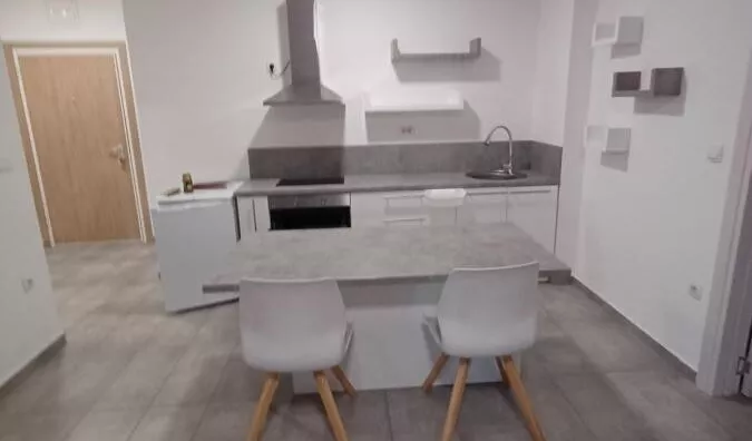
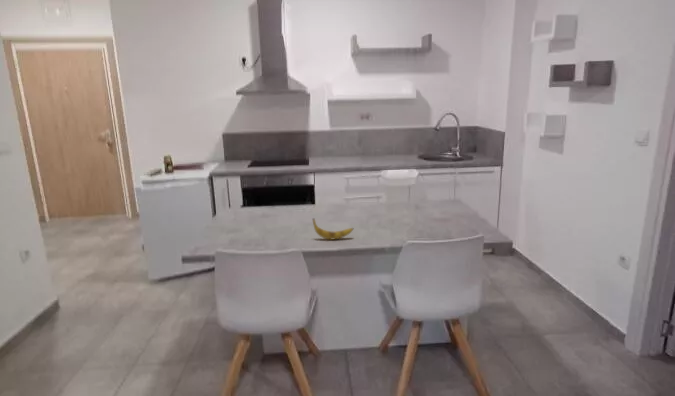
+ banana (333, 232)
